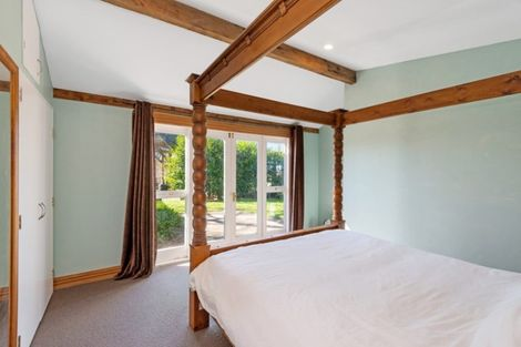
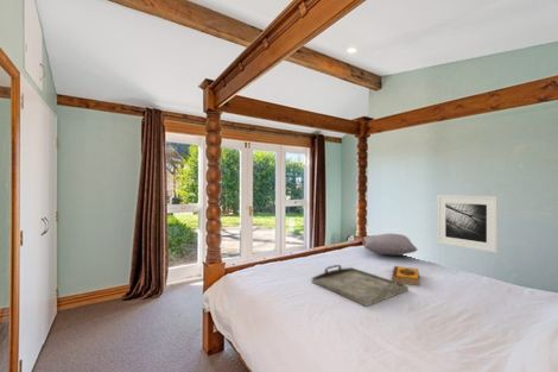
+ serving tray (357, 279)
+ hardback book (405, 275)
+ pillow (387, 244)
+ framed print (464, 221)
